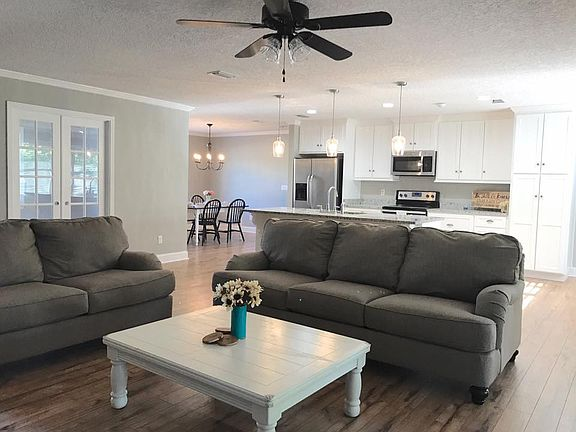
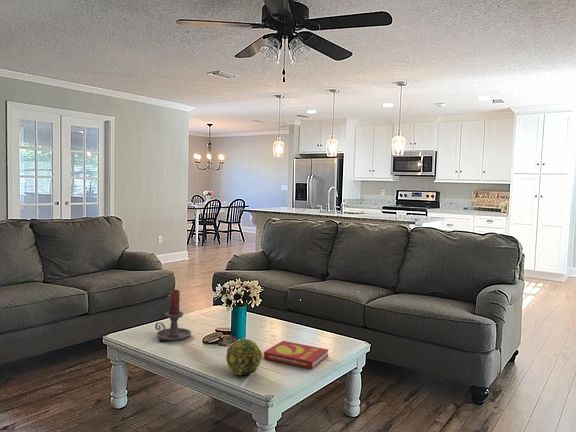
+ candle holder (170, 312)
+ decorative ball (243, 356)
+ book (296, 353)
